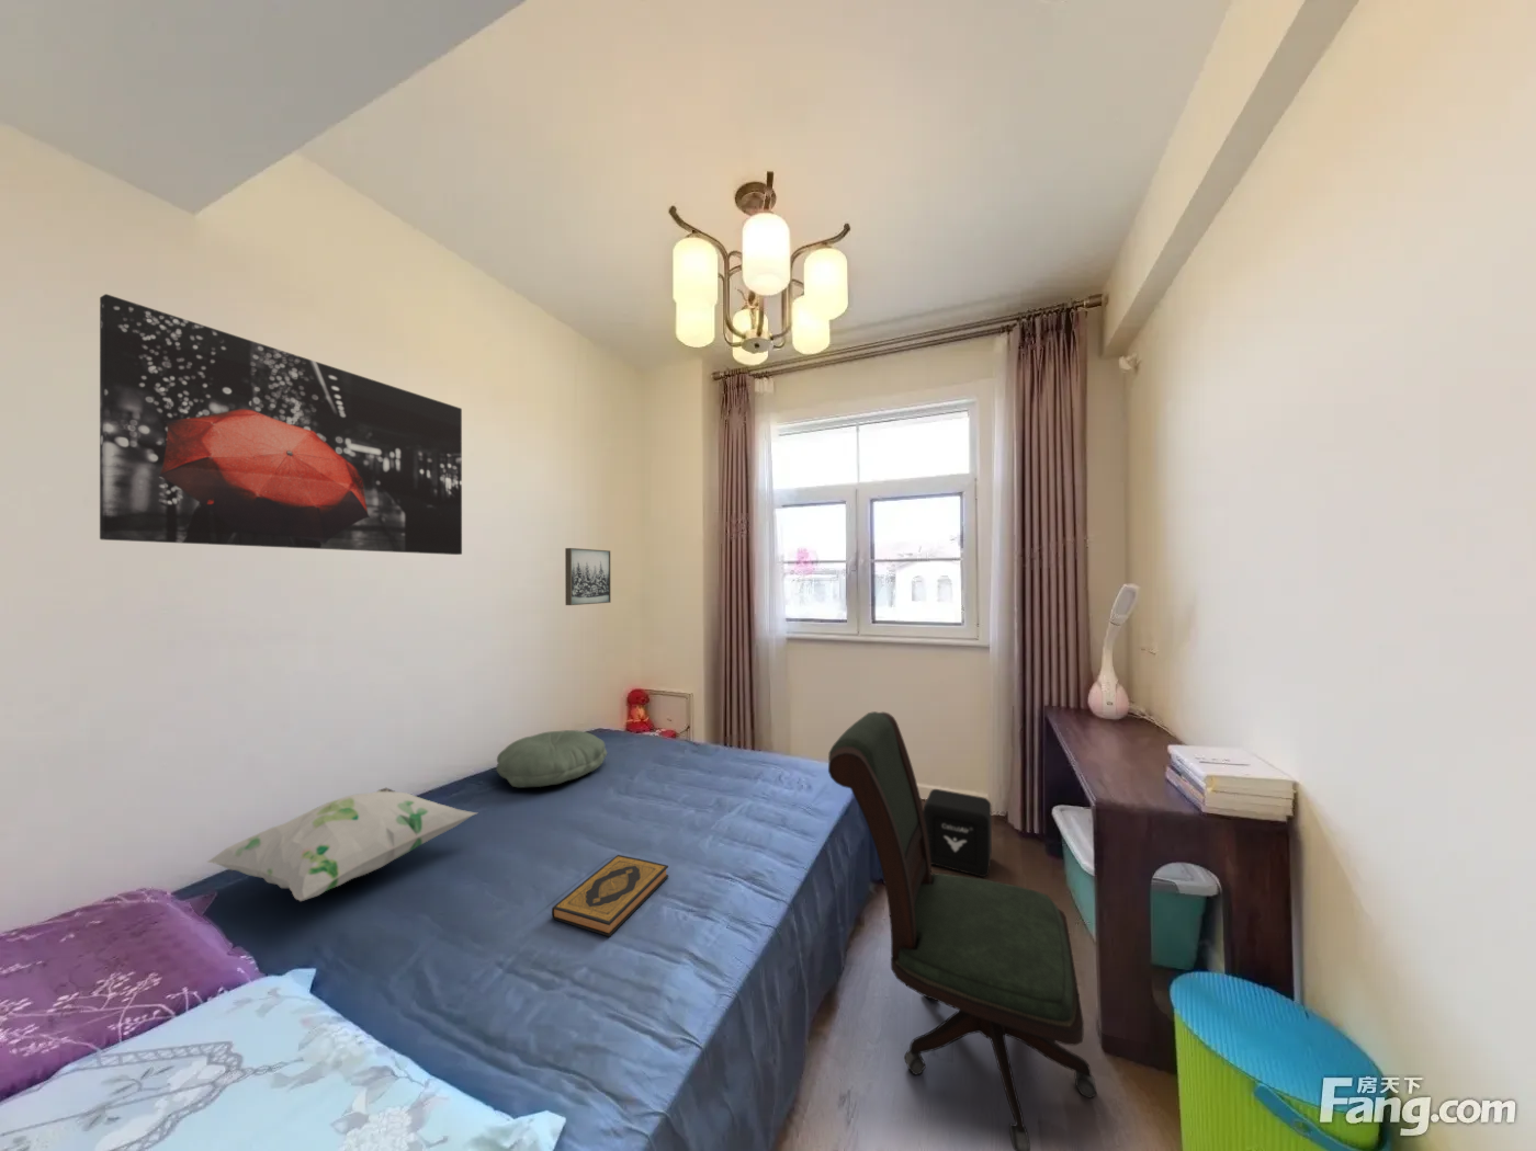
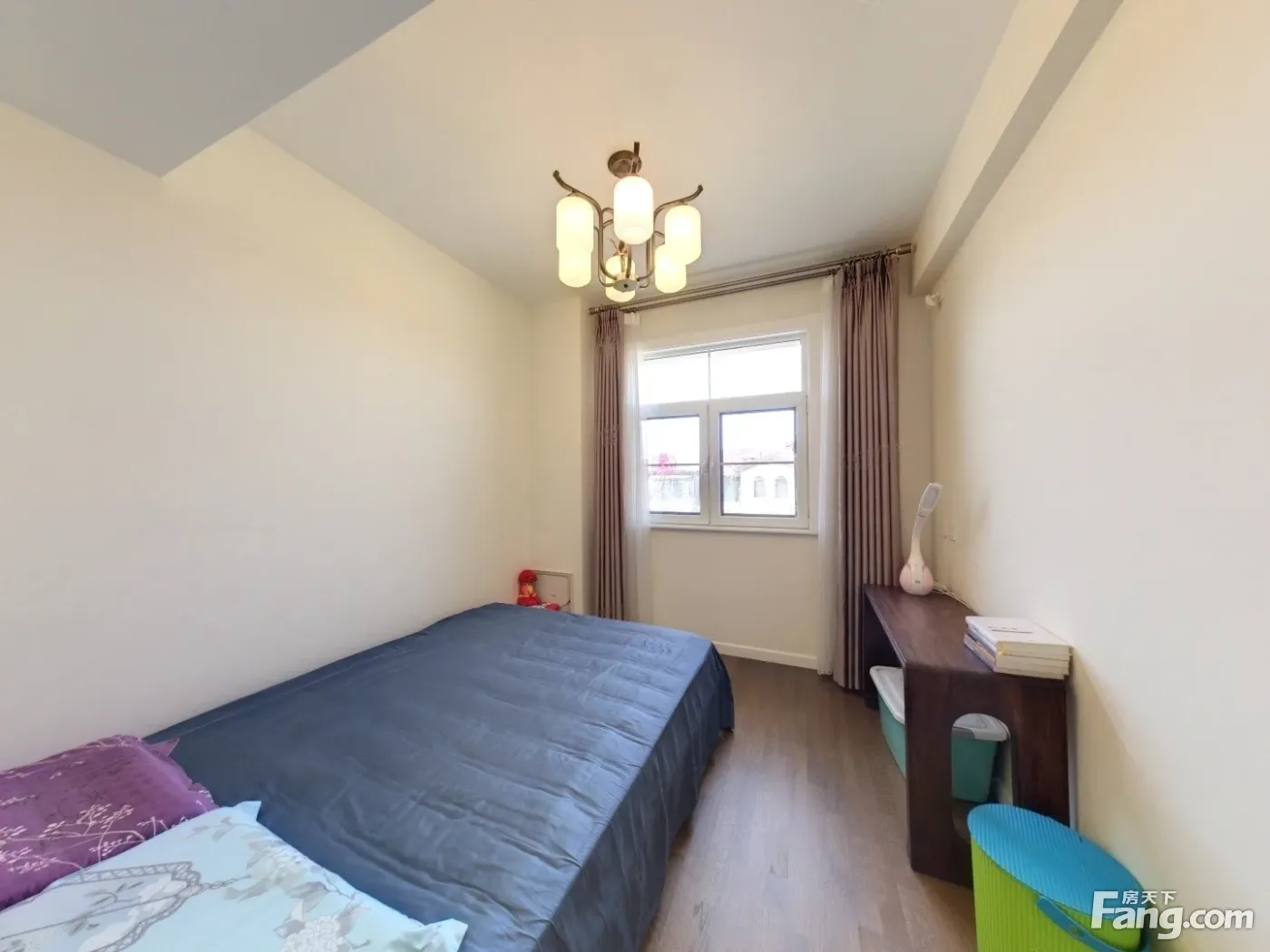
- wall art (325, 457)
- air purifier (957, 831)
- decorative pillow (352, 833)
- office chair (955, 887)
- pillow (550, 756)
- wall art (588, 577)
- hardback book (613, 890)
